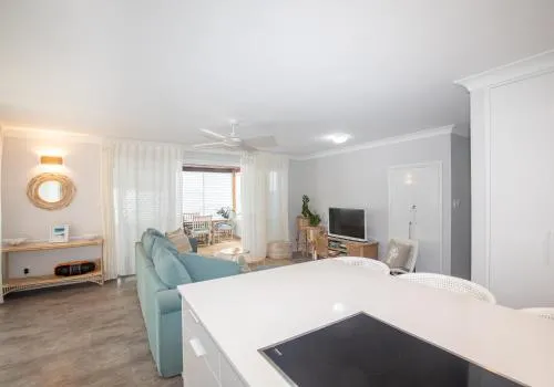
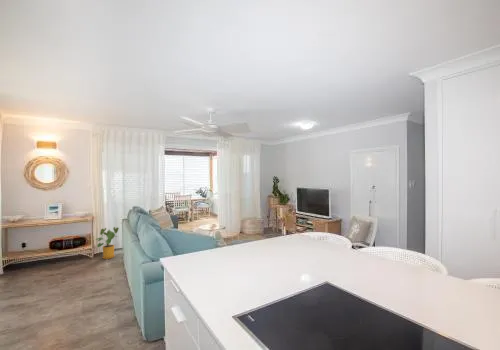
+ house plant (107, 243)
